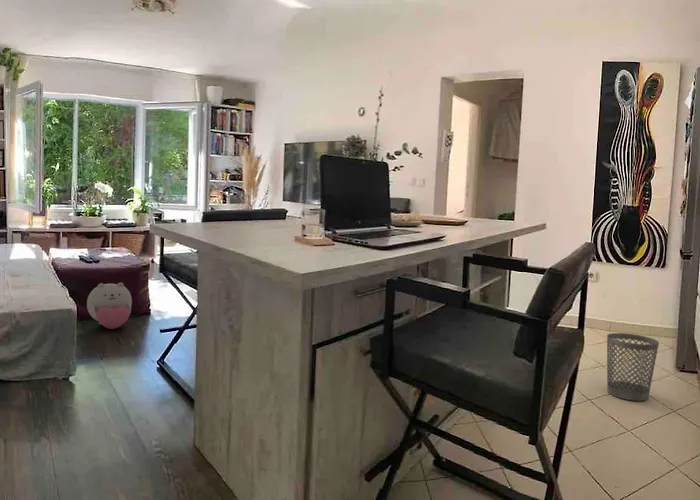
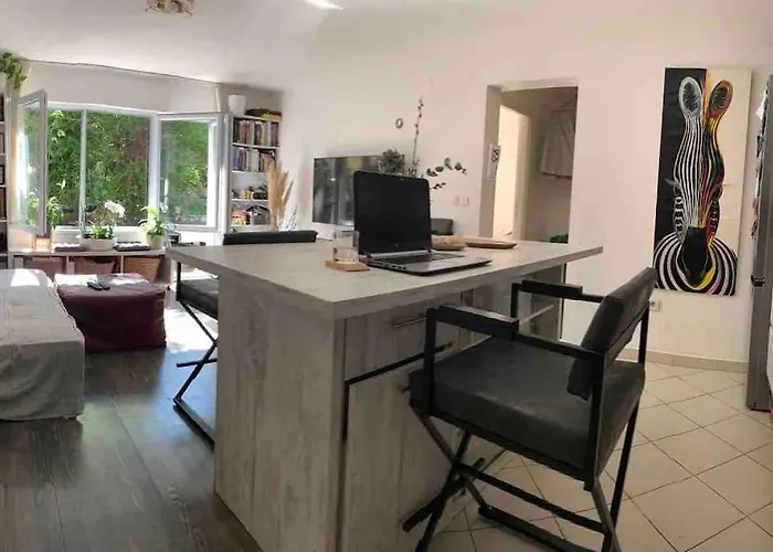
- plush toy (110, 304)
- wastebasket (630, 366)
